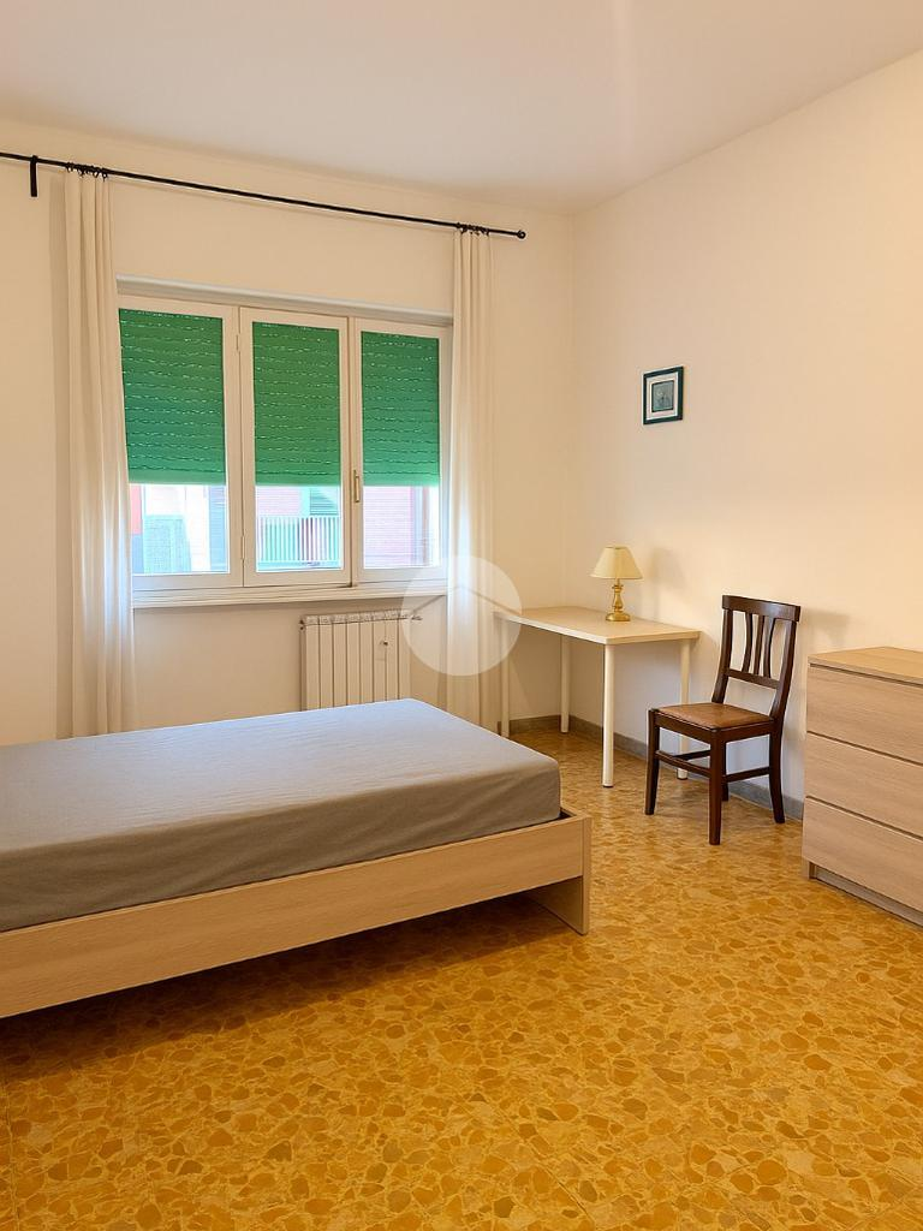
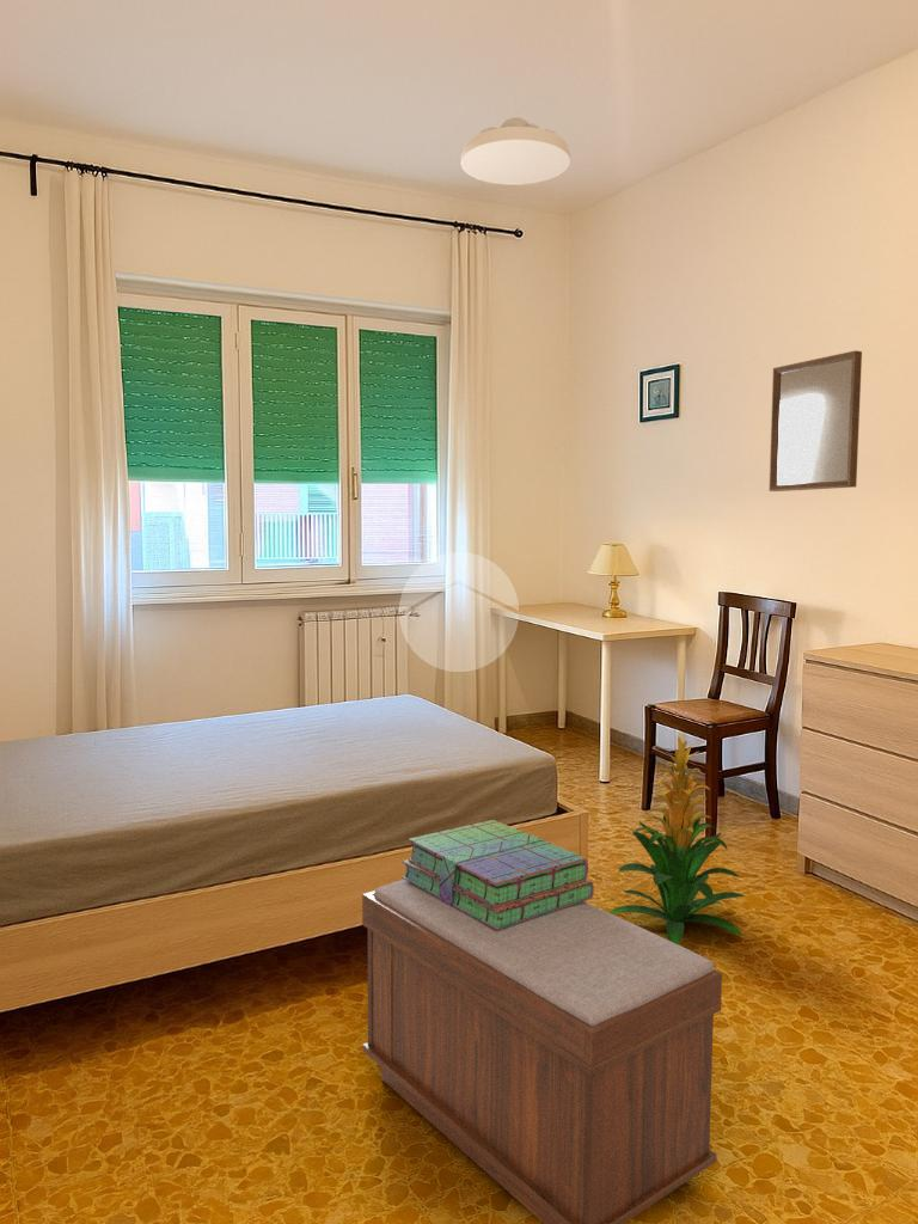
+ ceiling light (515, 141)
+ indoor plant (678, 831)
+ home mirror (813, 424)
+ bench (525, 1020)
+ stack of books (495, 867)
